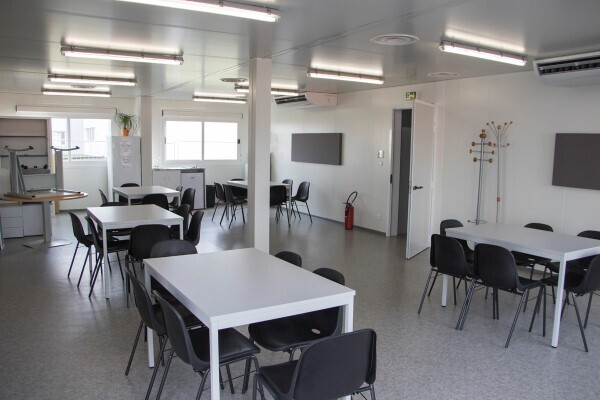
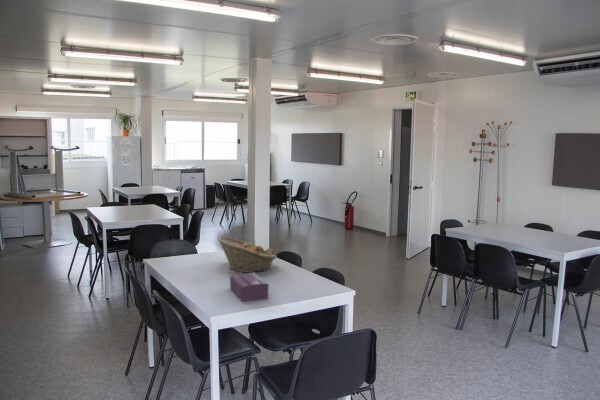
+ tissue box (248, 285)
+ fruit basket (246, 252)
